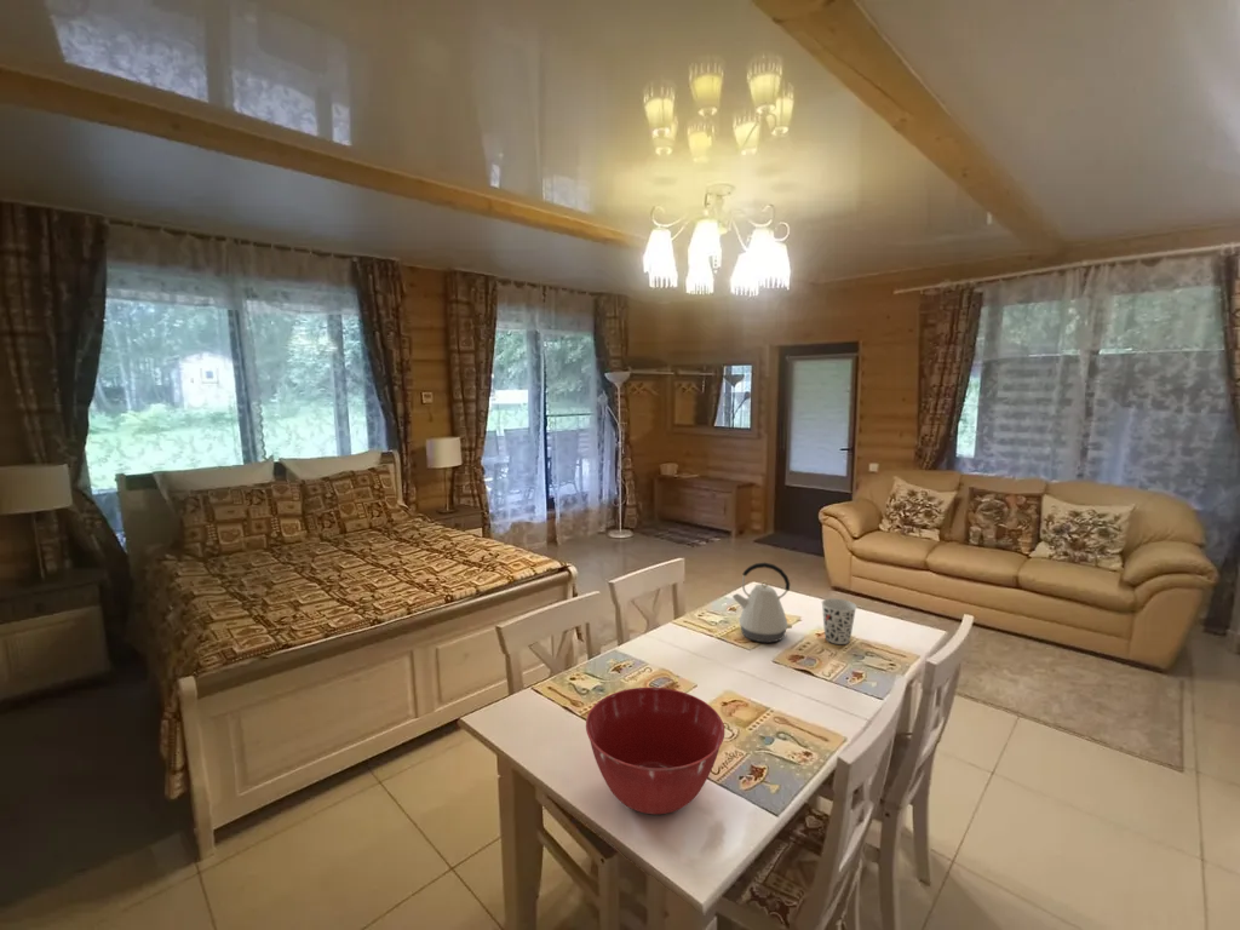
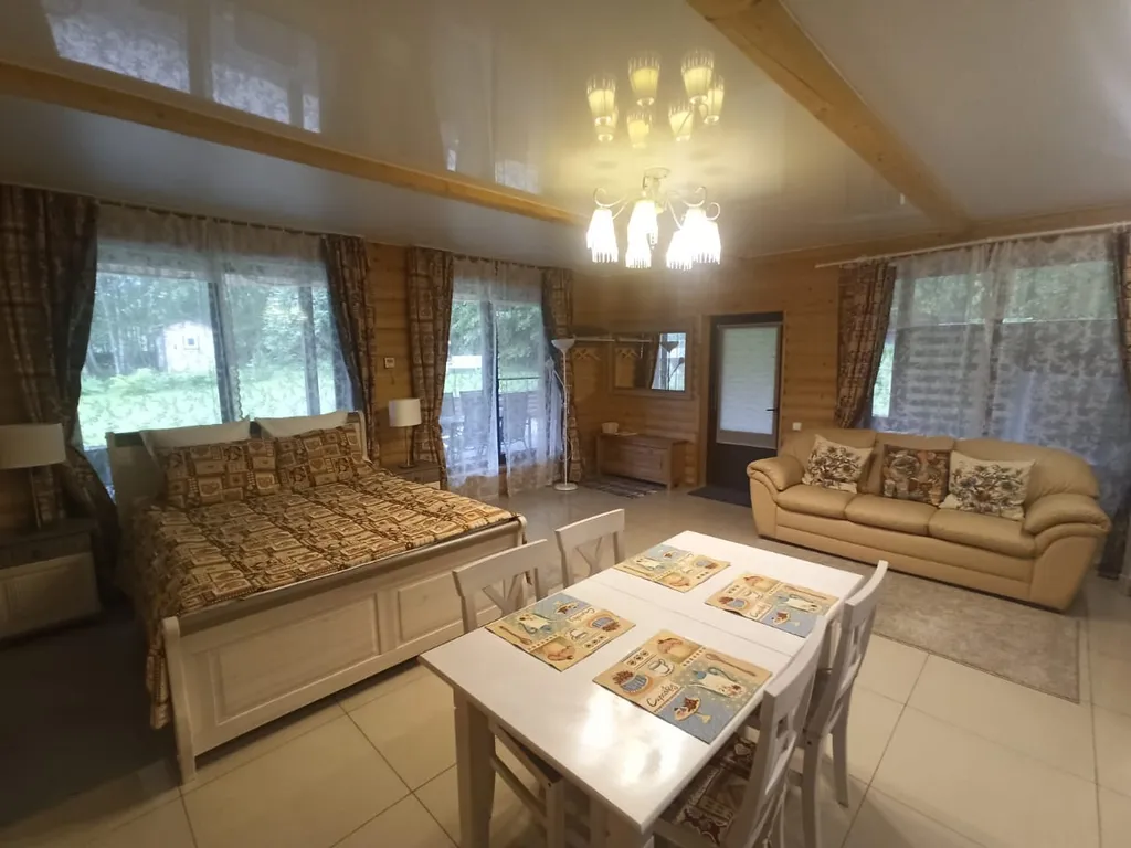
- mixing bowl (654, 756)
- cup (838, 621)
- kettle (762, 598)
